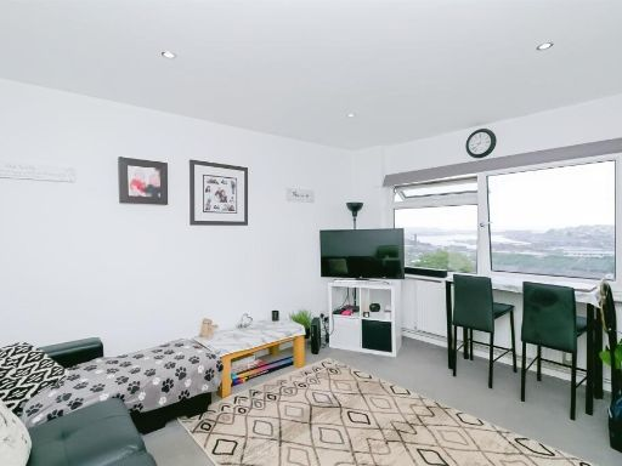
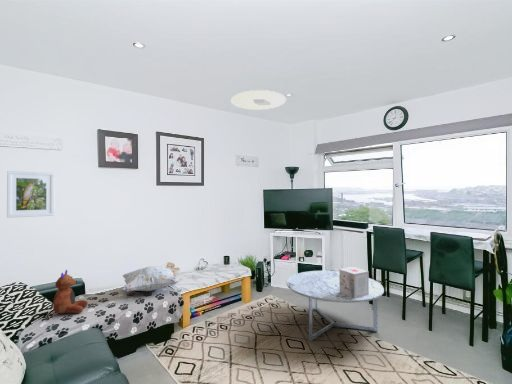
+ coffee table (333, 301)
+ ceiling light (258, 98)
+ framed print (31, 194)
+ decorative pillow (150, 278)
+ decorative box (353, 281)
+ toy (70, 290)
